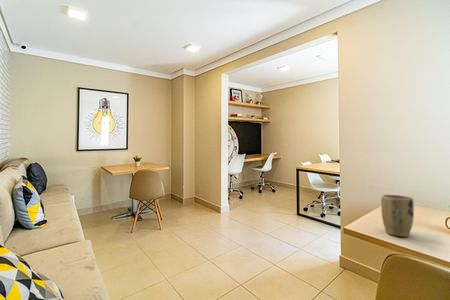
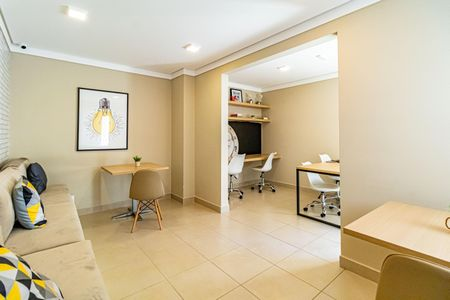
- plant pot (397, 215)
